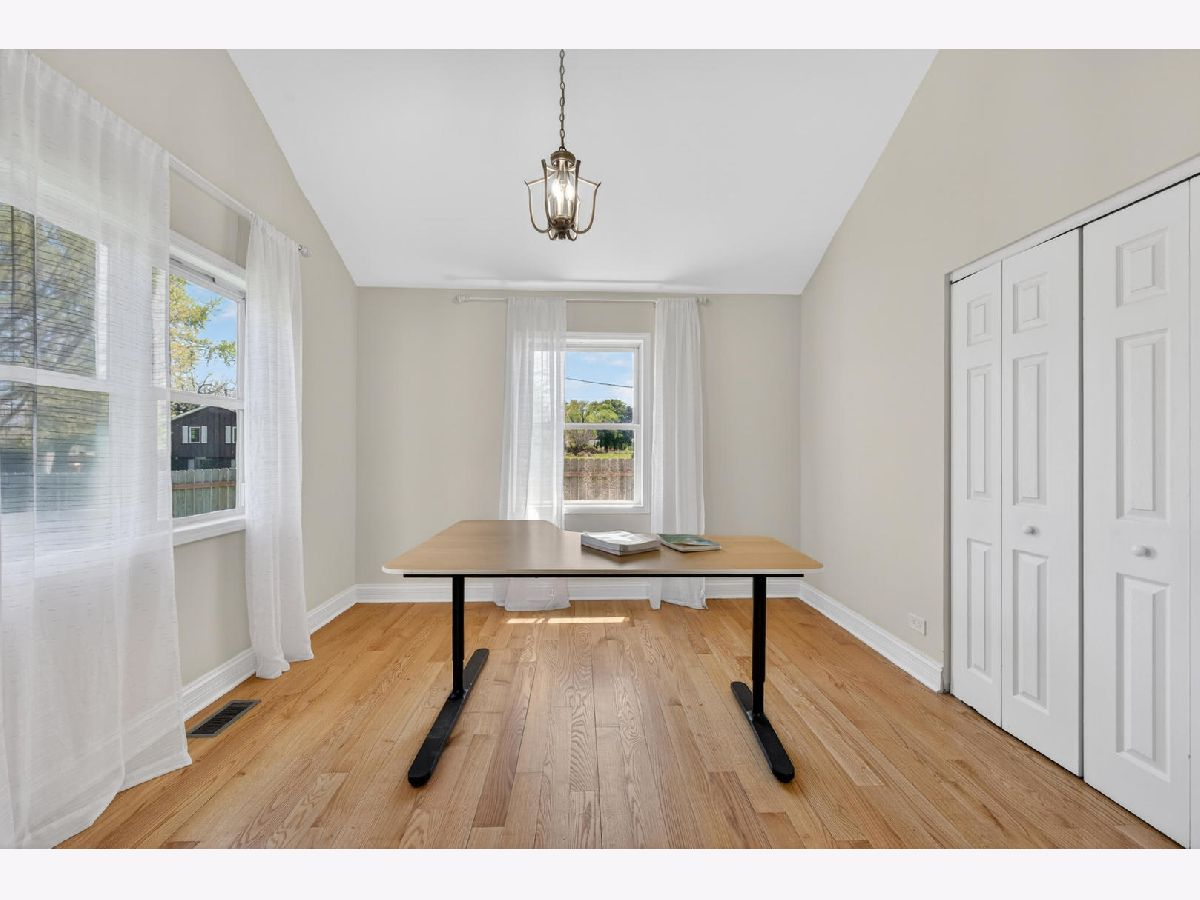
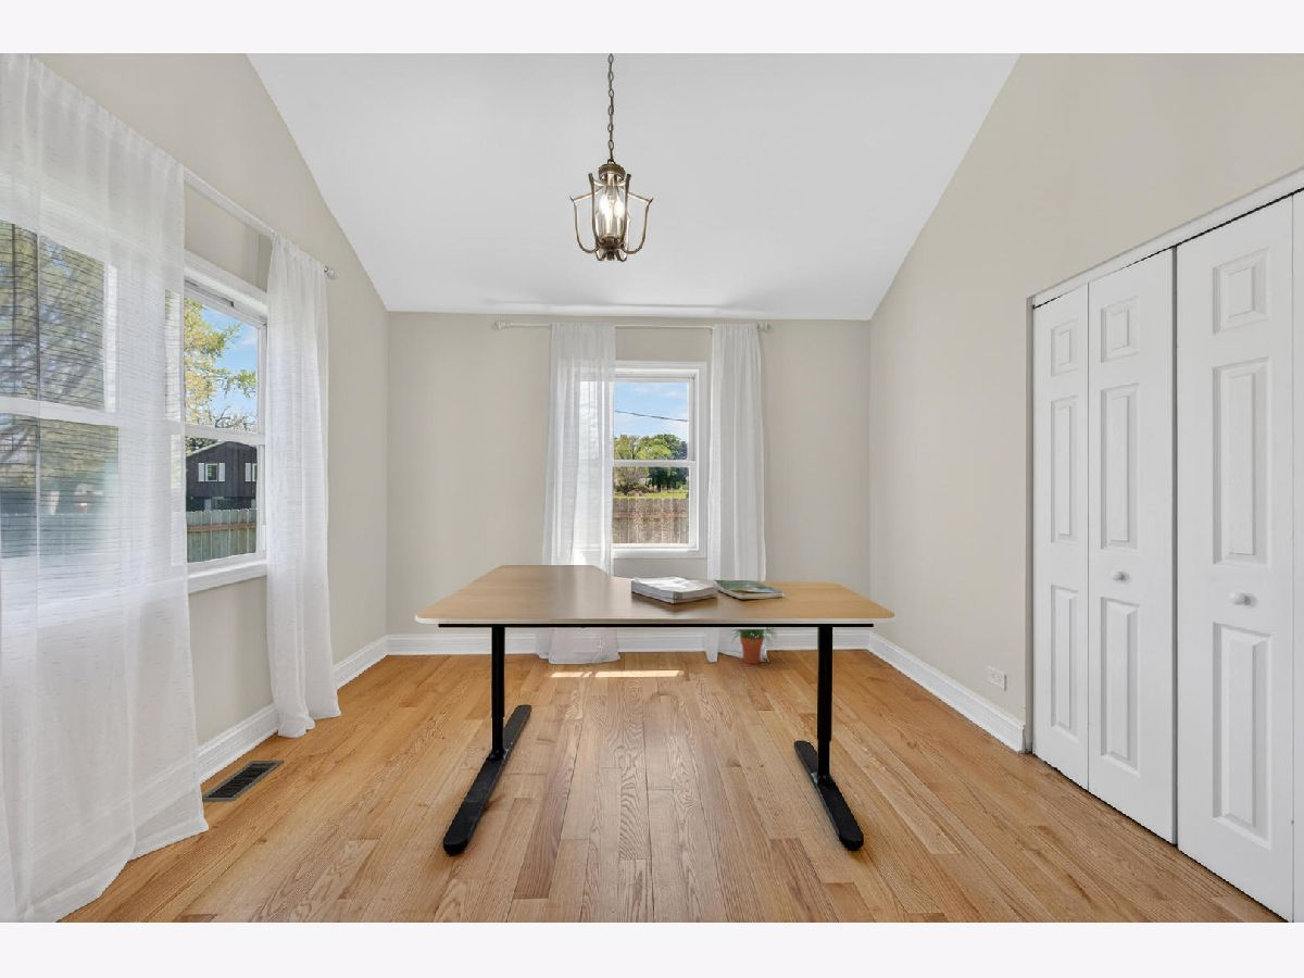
+ potted plant (752, 639)
